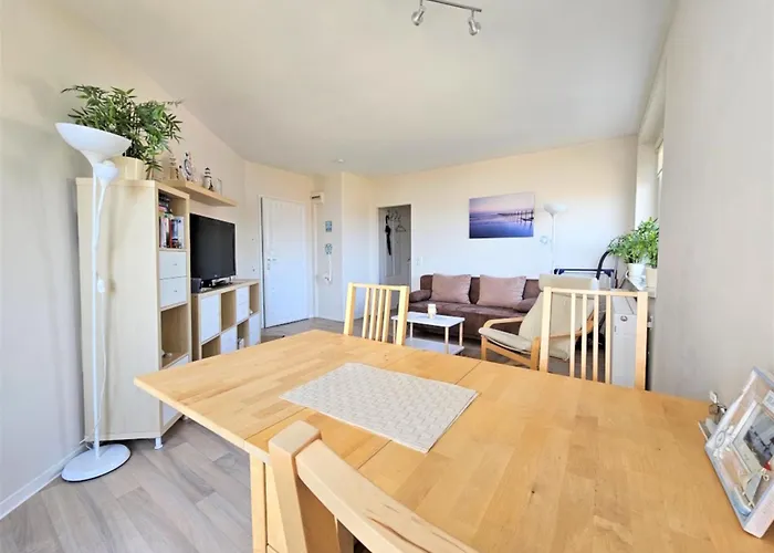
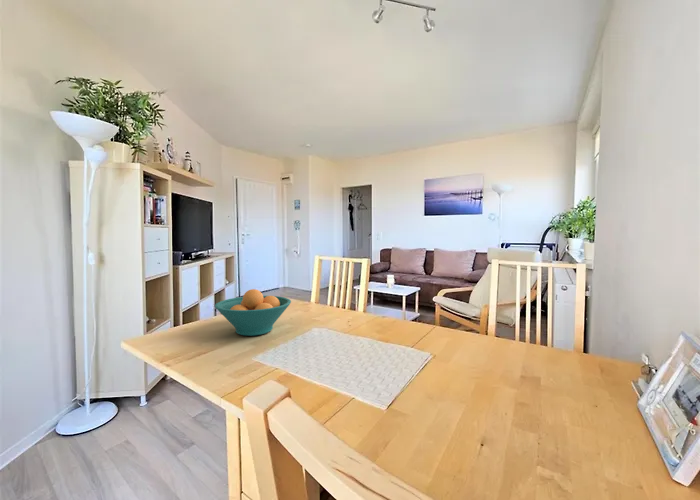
+ fruit bowl (254, 310)
